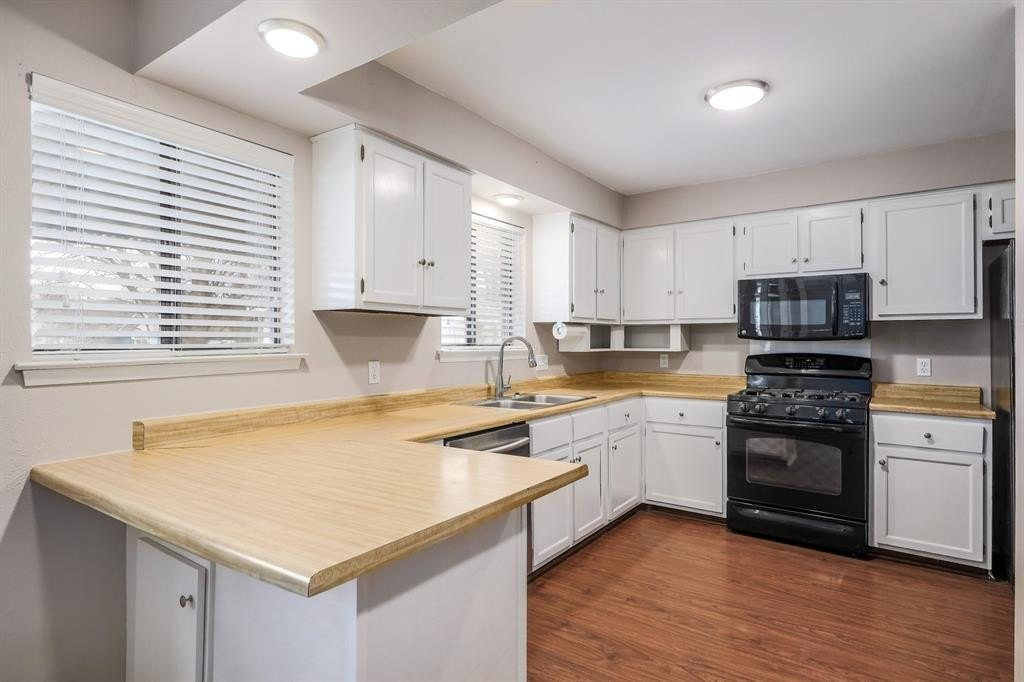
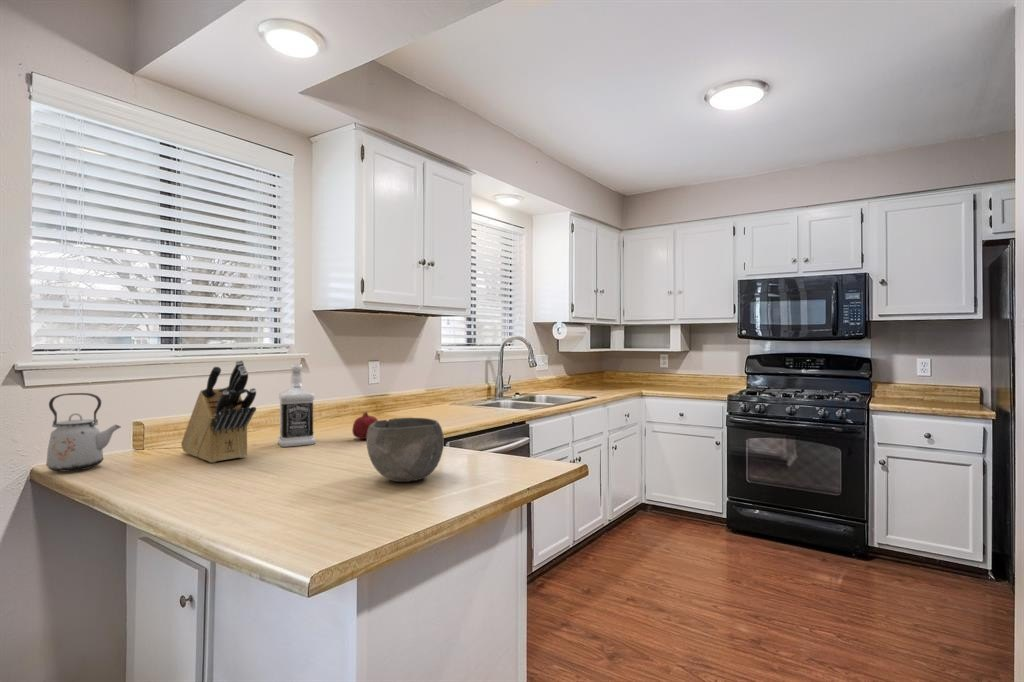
+ bowl (405, 450)
+ knife block (218, 408)
+ fruit (366, 424)
+ kettle (85, 430)
+ bottle (296, 403)
